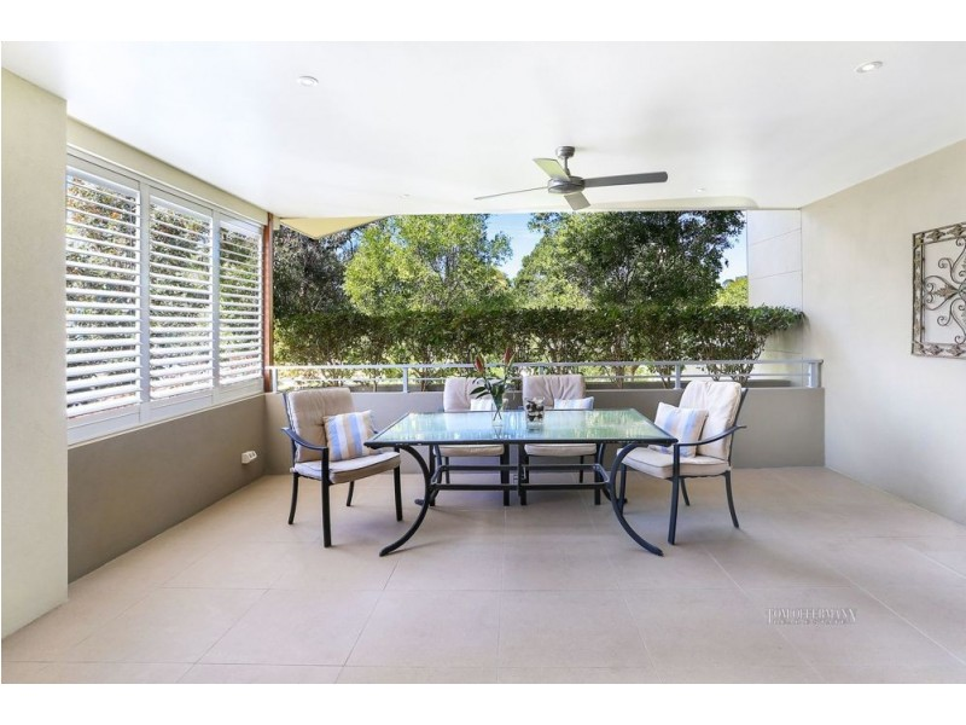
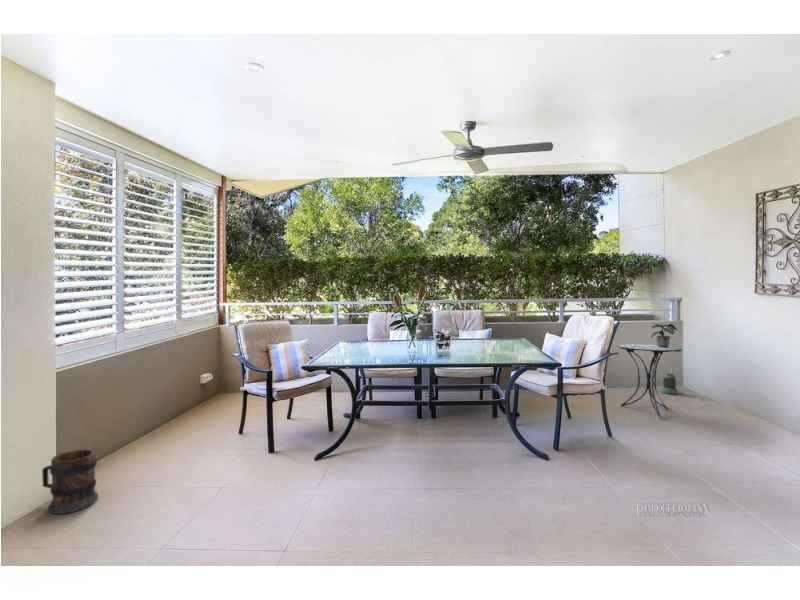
+ lantern (669, 379)
+ side table (648, 378)
+ wooden barrel (69, 479)
+ potted plant (663, 334)
